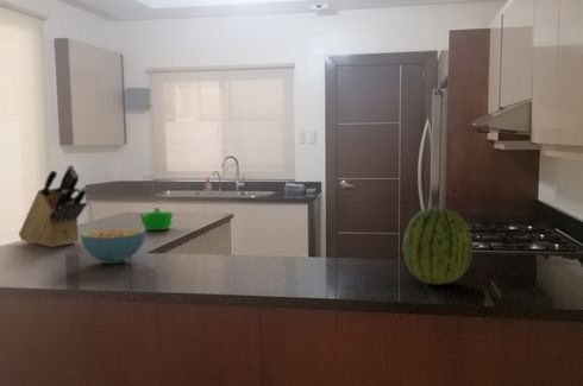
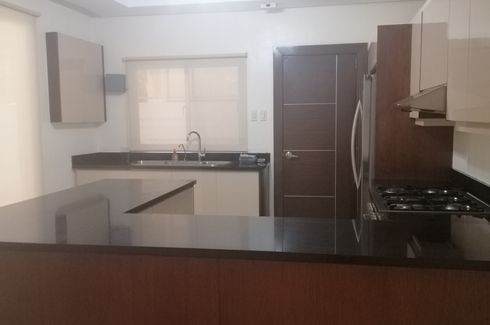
- cereal bowl (113, 246)
- knife block (51, 204)
- fruit (435, 245)
- teapot (156, 219)
